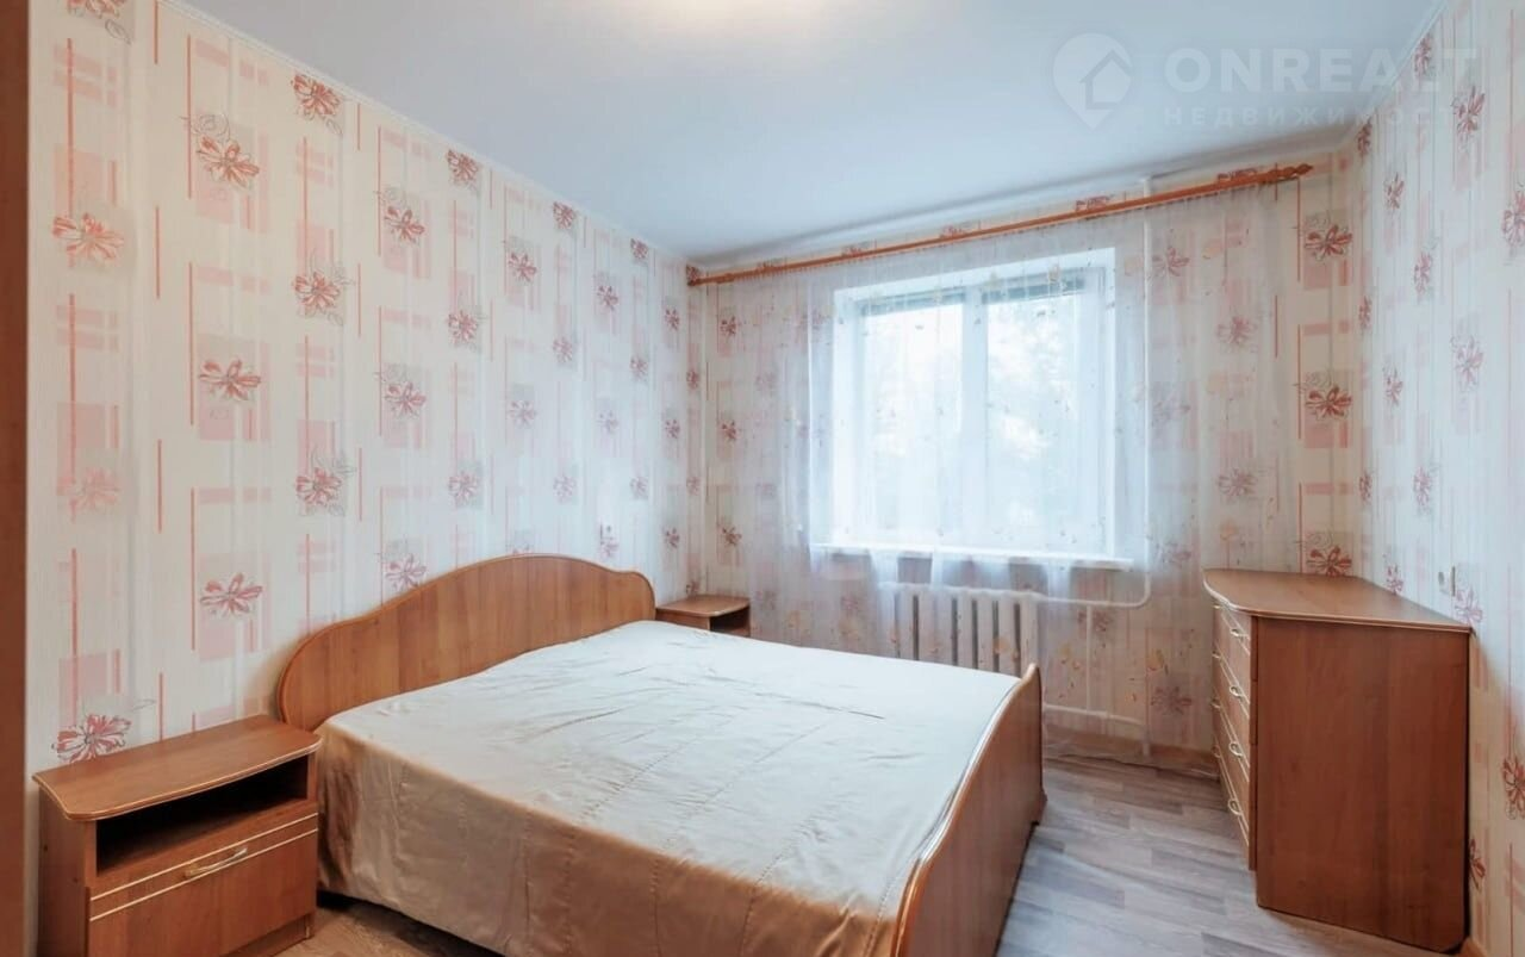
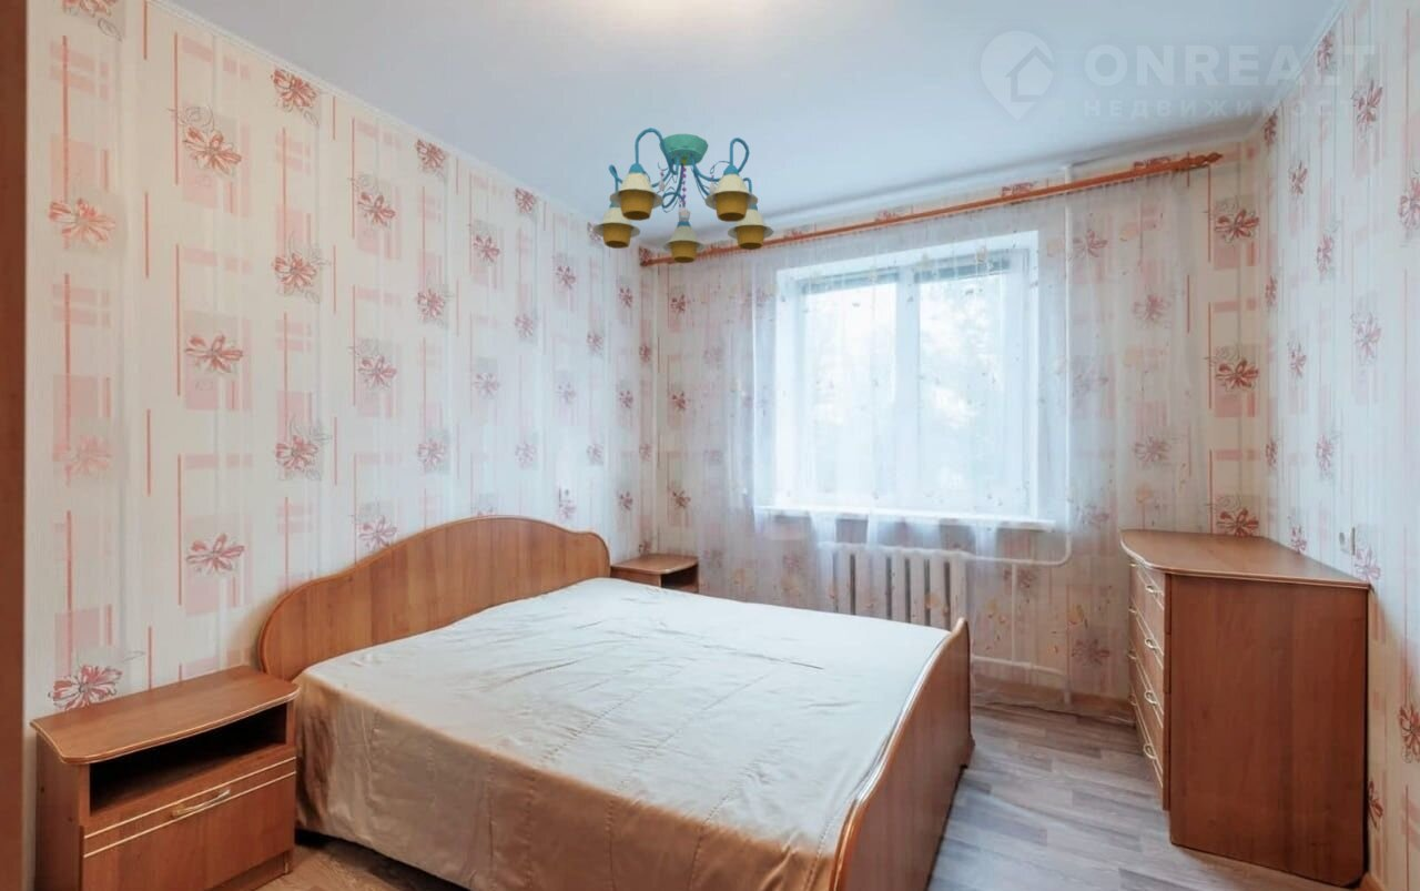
+ chandelier (683, 194)
